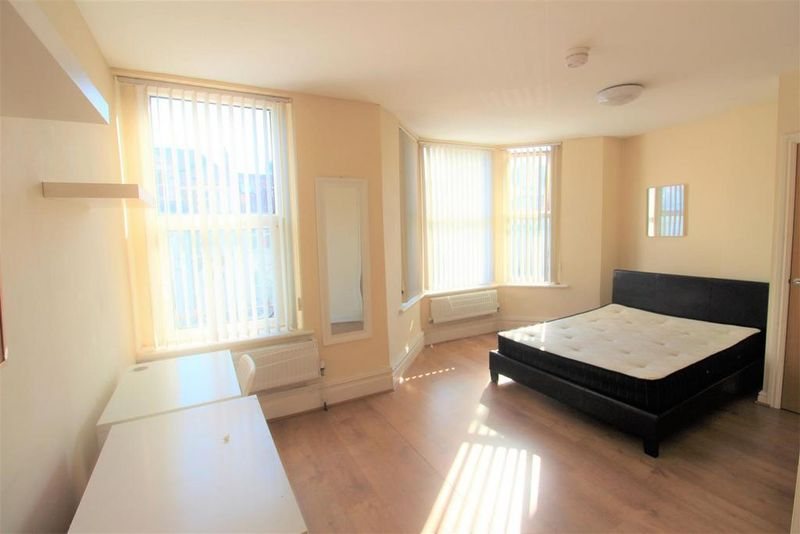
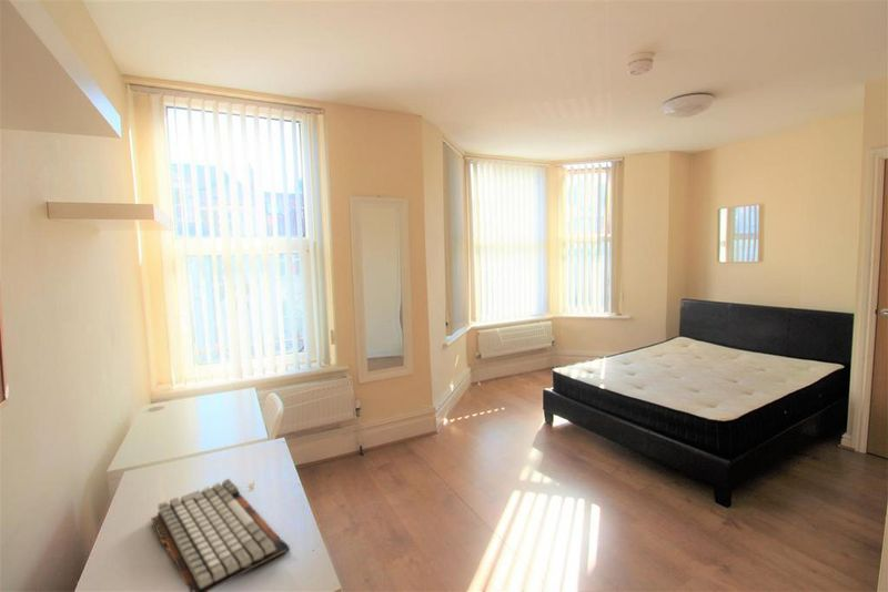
+ keyboard (218, 524)
